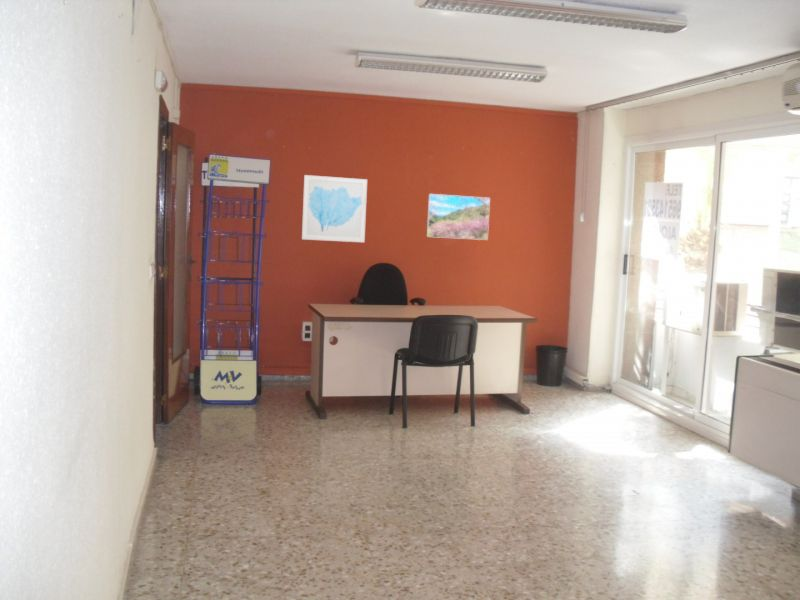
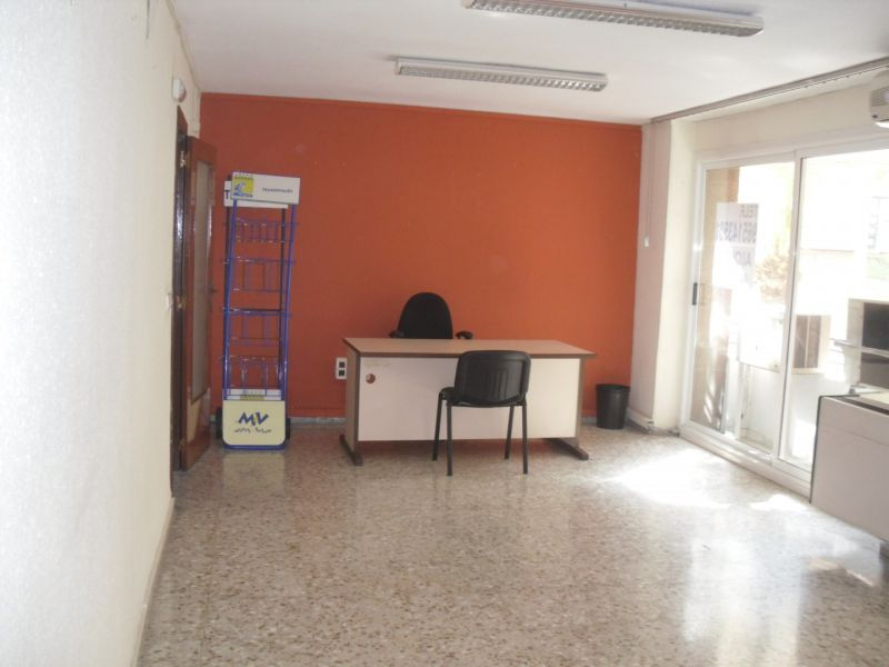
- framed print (458, 217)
- wall art (334, 209)
